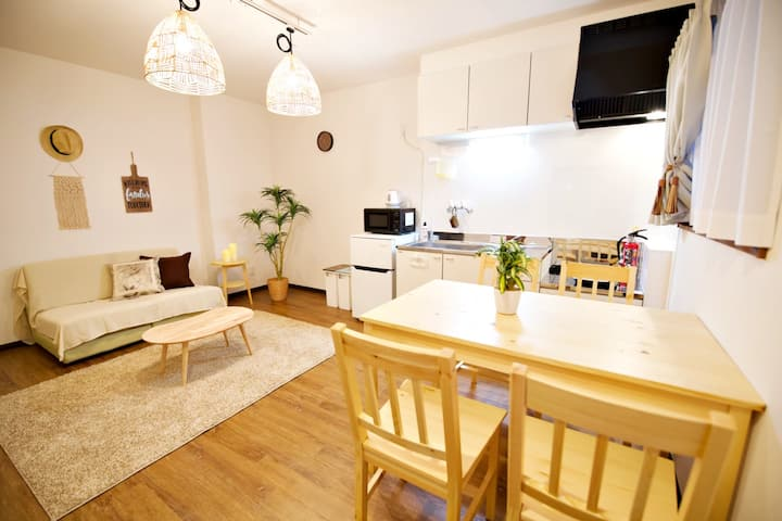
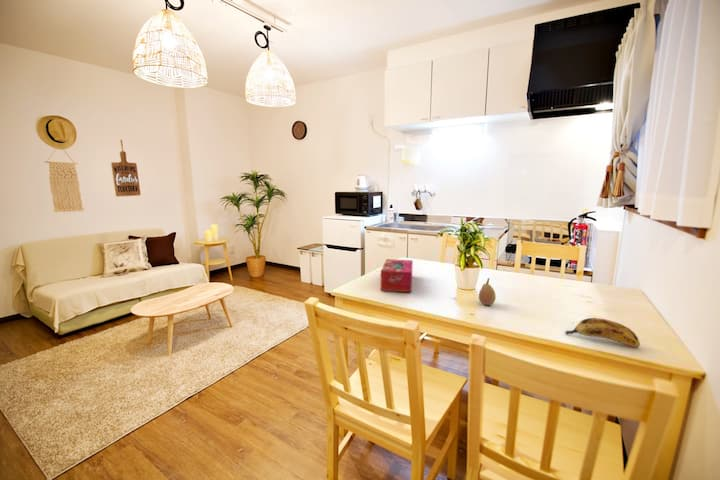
+ fruit (487, 291)
+ banana (602, 330)
+ tissue box (397, 274)
